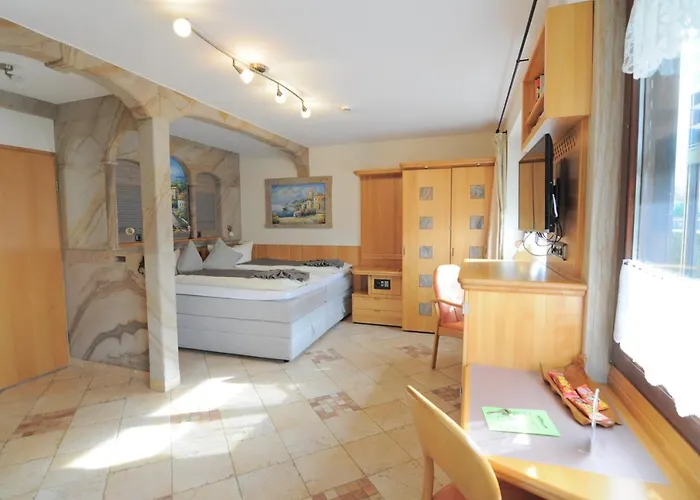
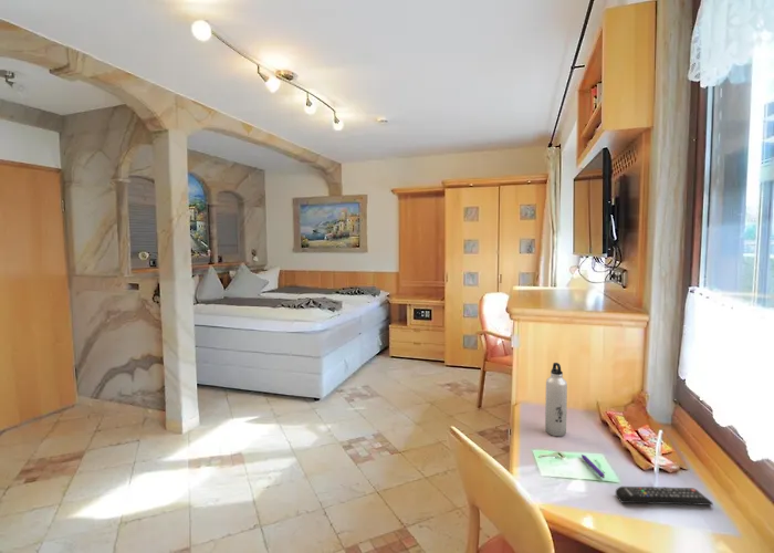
+ water bottle (556, 397)
+ remote control (662, 497)
+ pen (592, 465)
